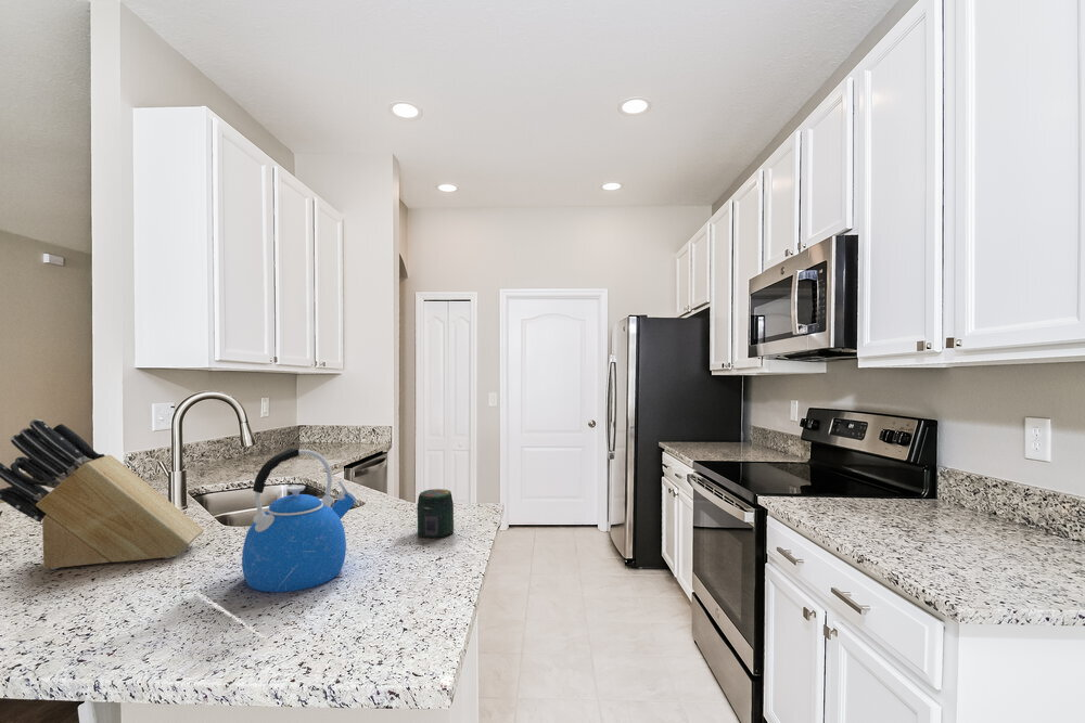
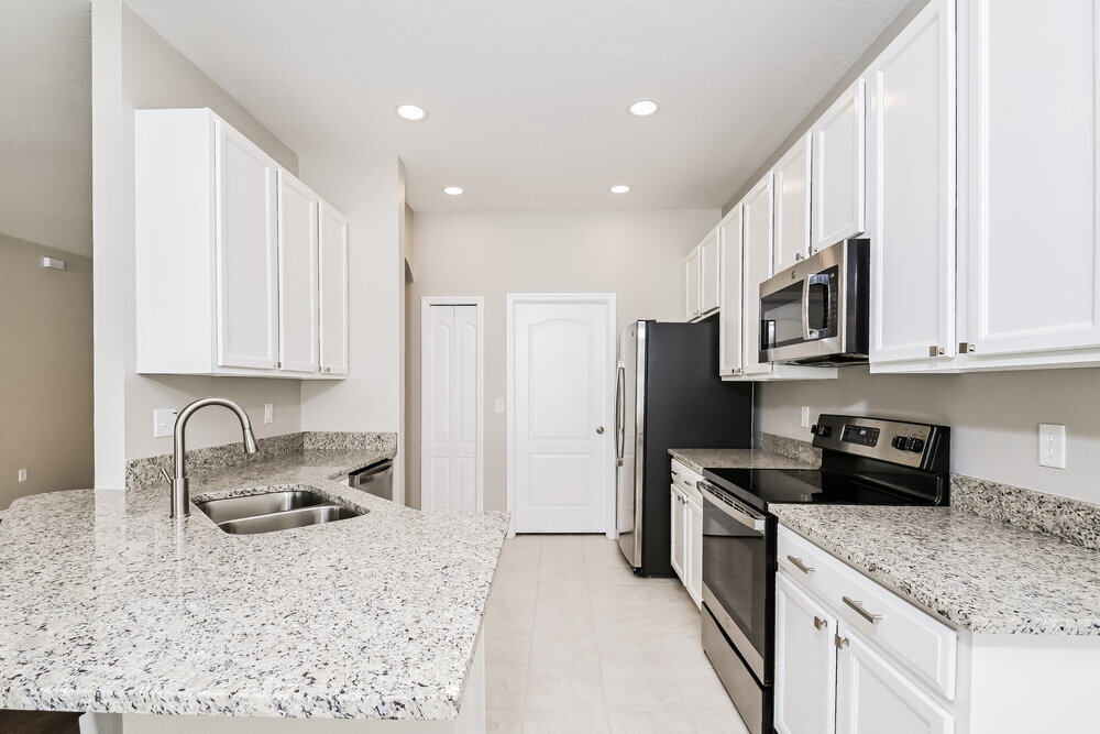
- kettle (306, 508)
- knife block (104, 487)
- jar (435, 512)
